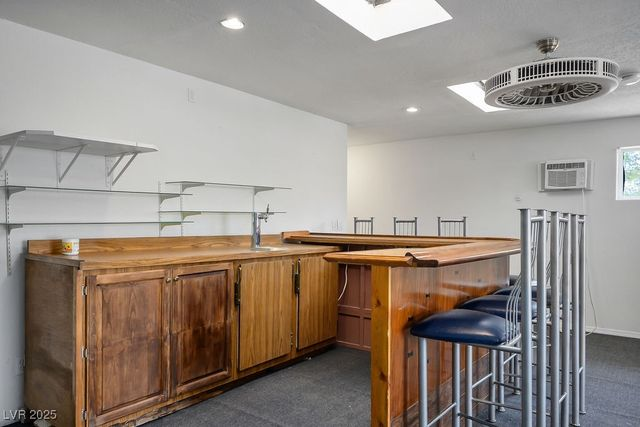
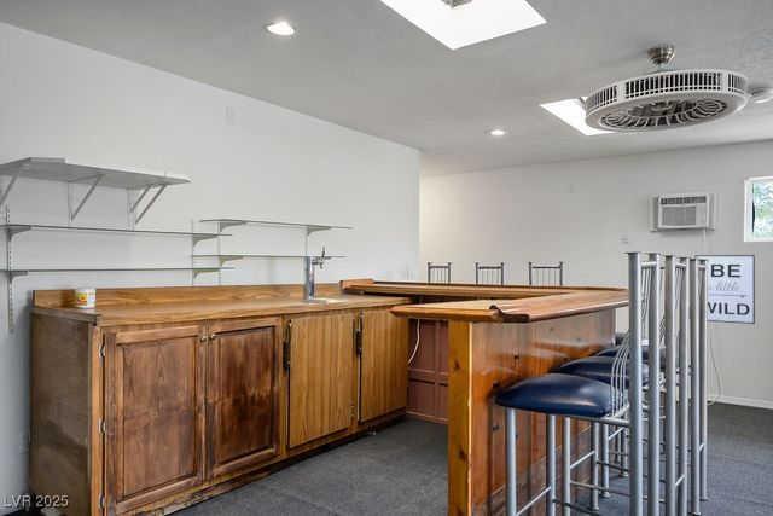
+ wall art (723, 288)
